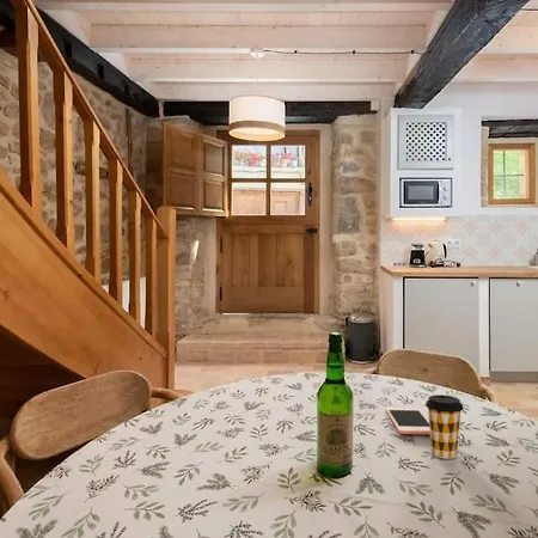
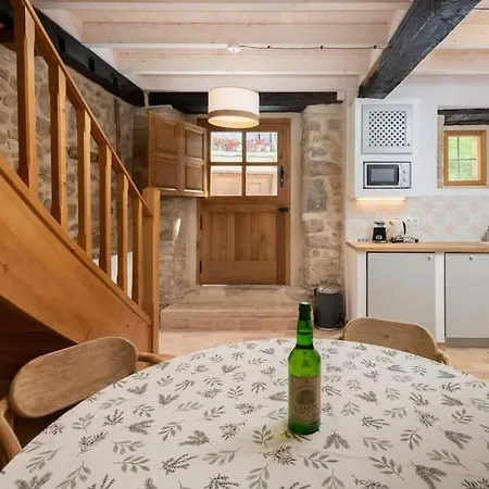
- cell phone (409, 420)
- coffee cup (444, 426)
